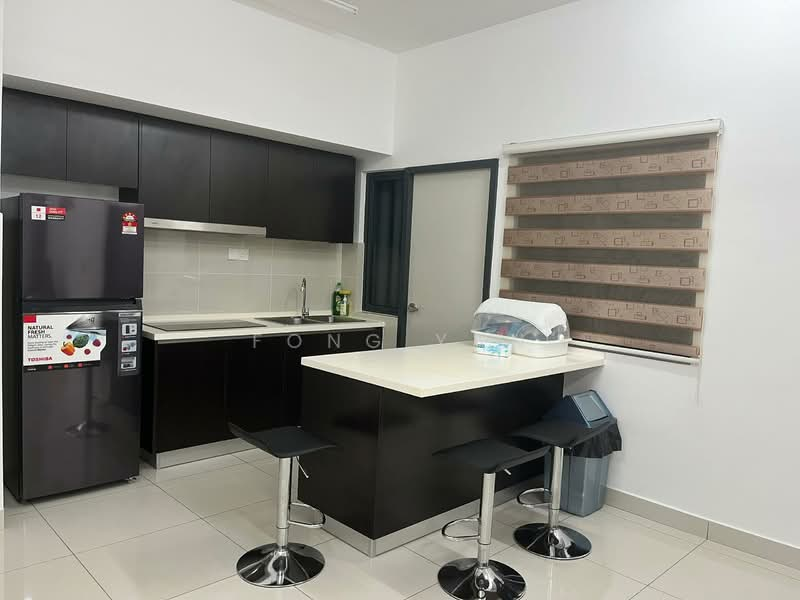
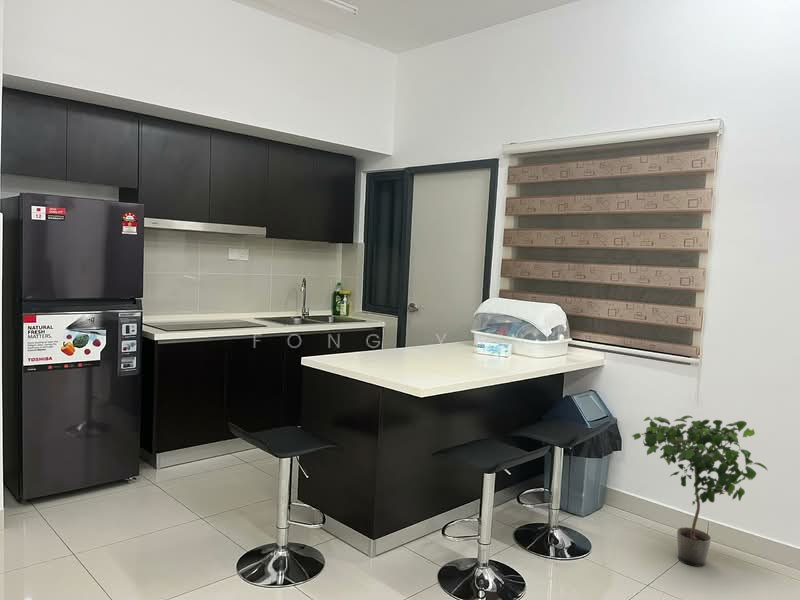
+ potted plant (694, 486)
